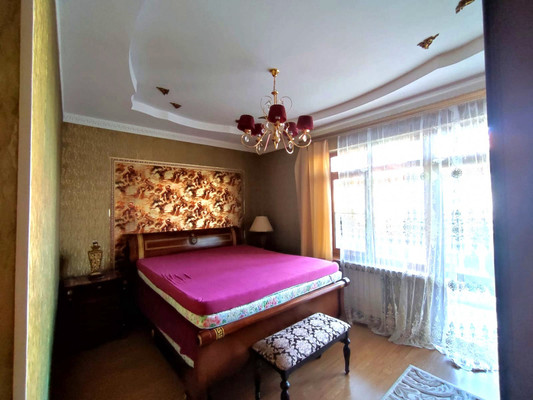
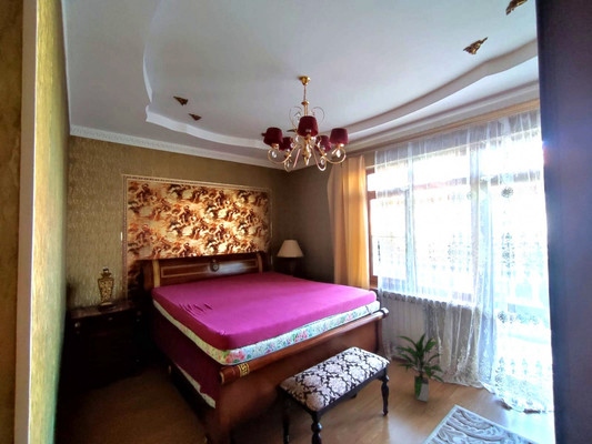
+ indoor plant (419, 365)
